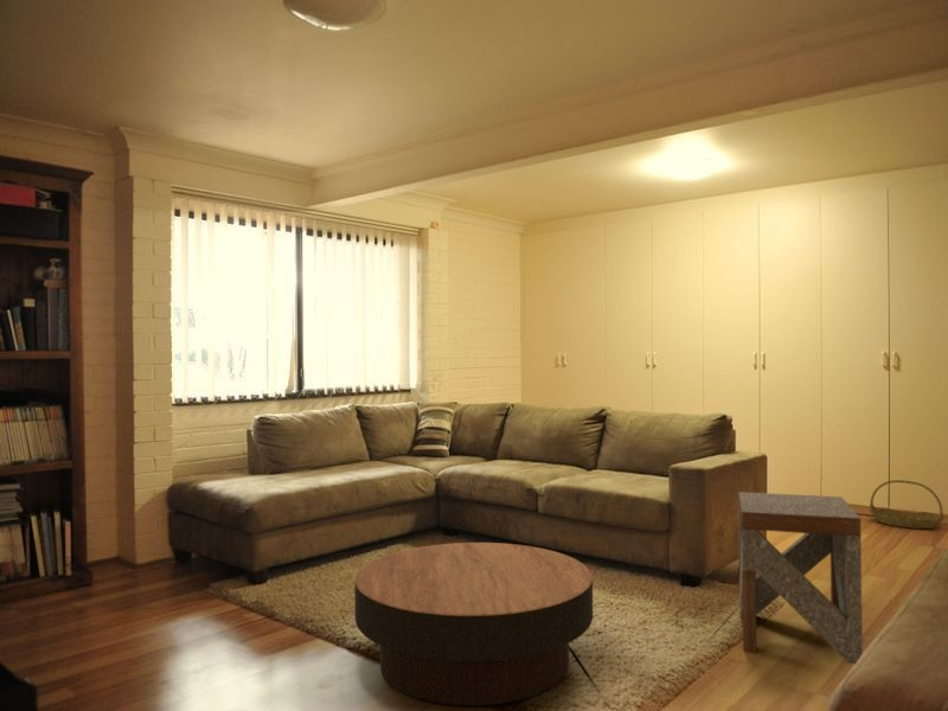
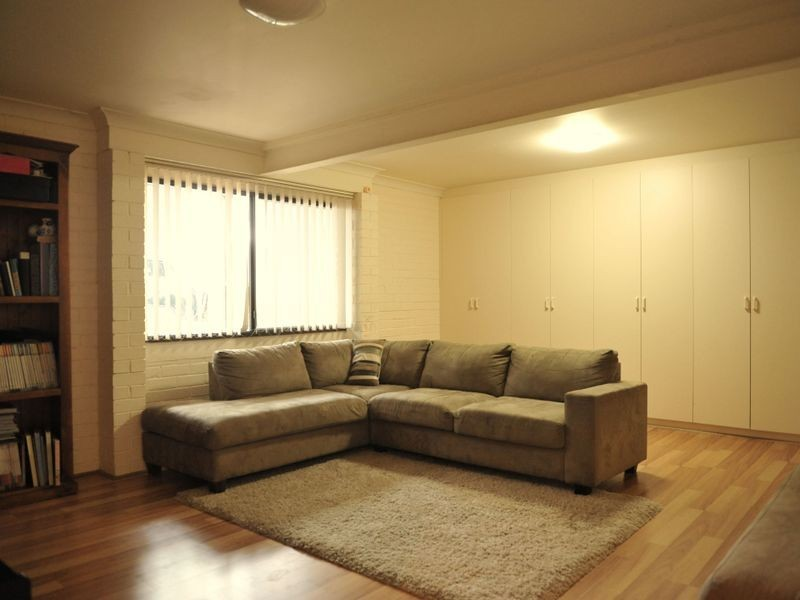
- basket (905, 512)
- side table (794, 570)
- coffee table (474, 616)
